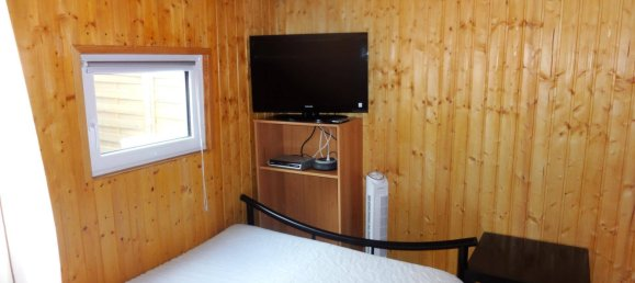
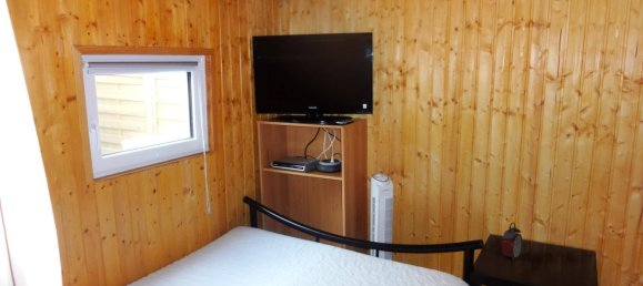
+ alarm clock (512, 239)
